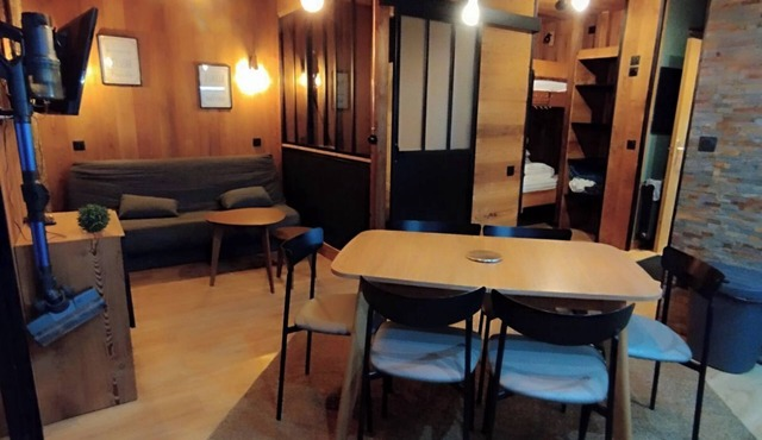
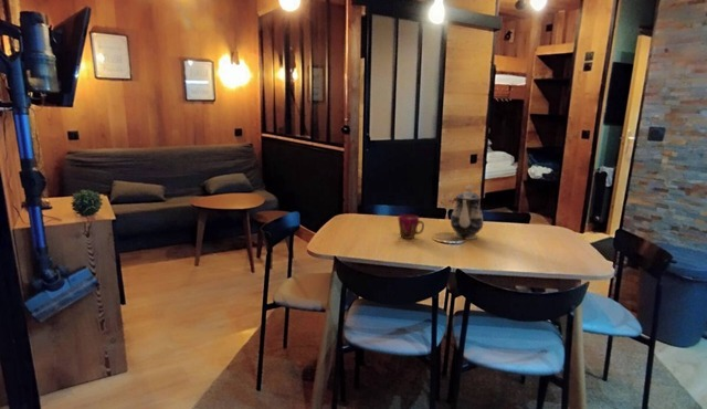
+ cup (410, 227)
+ teapot (467, 211)
